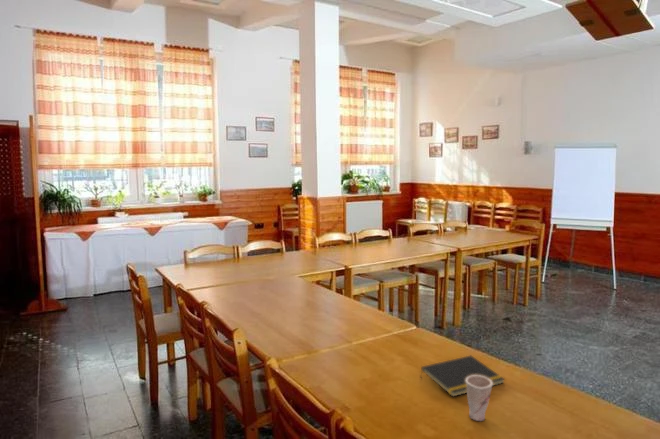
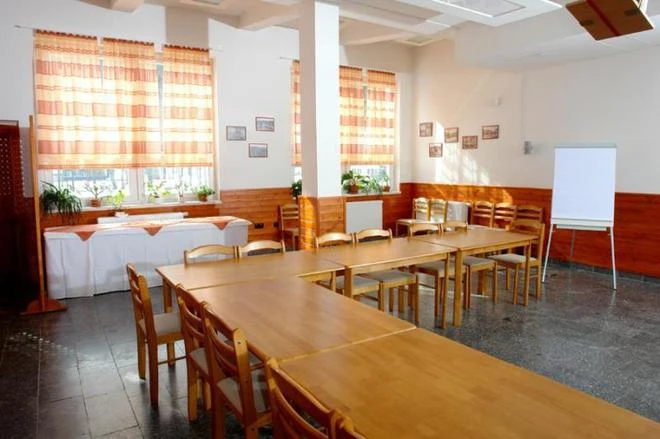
- notepad (462, 374)
- cup (478, 399)
